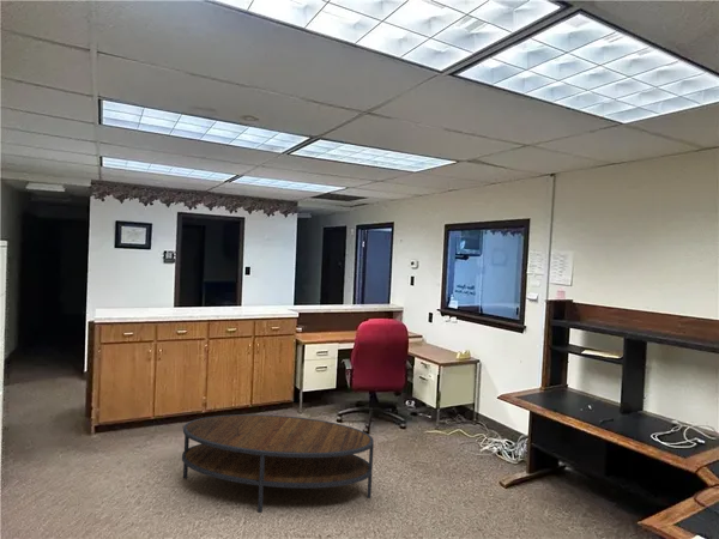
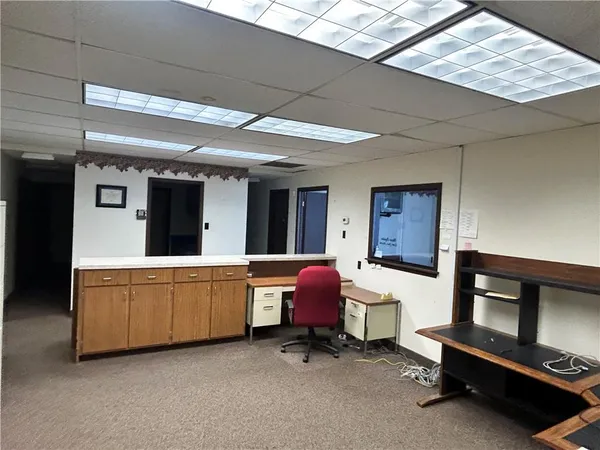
- coffee table (276, 459)
